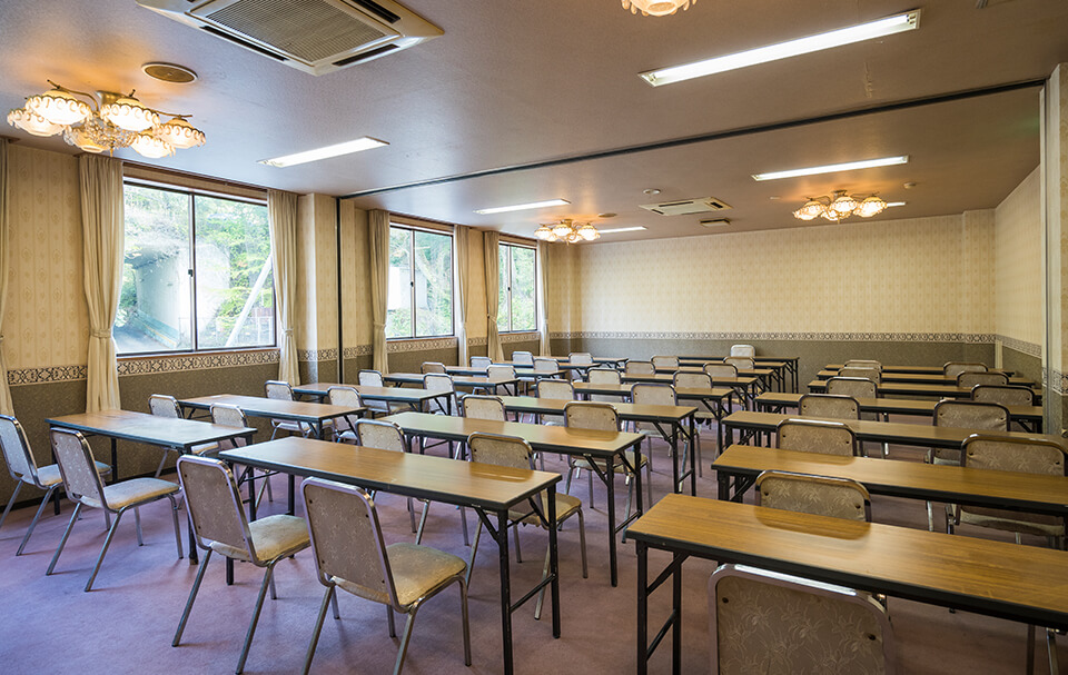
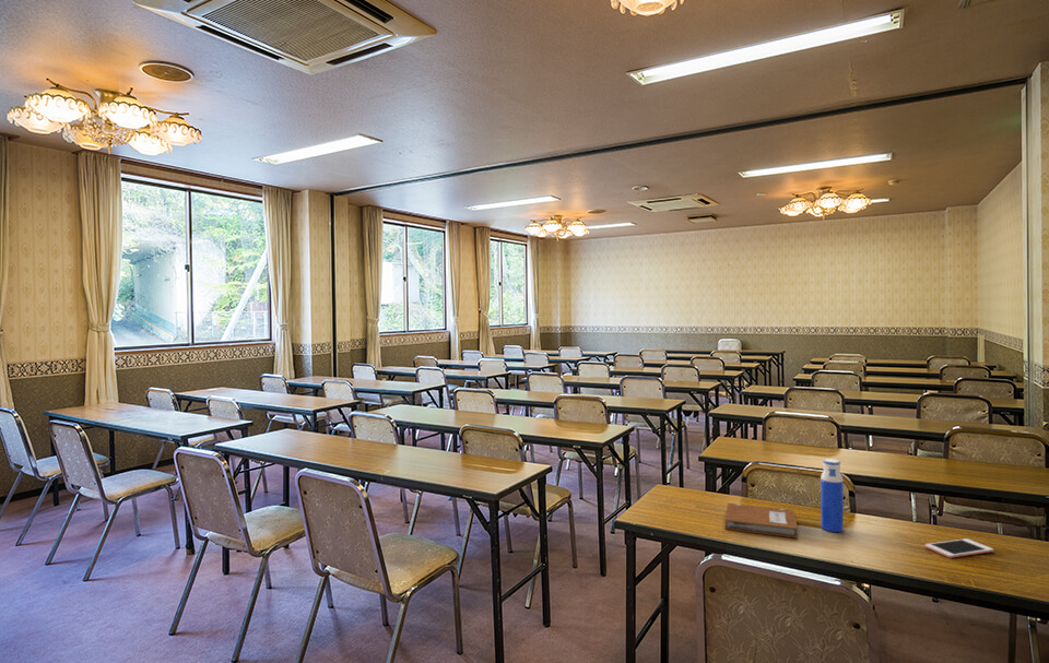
+ cell phone (958, 547)
+ notebook (762, 519)
+ water bottle (832, 494)
